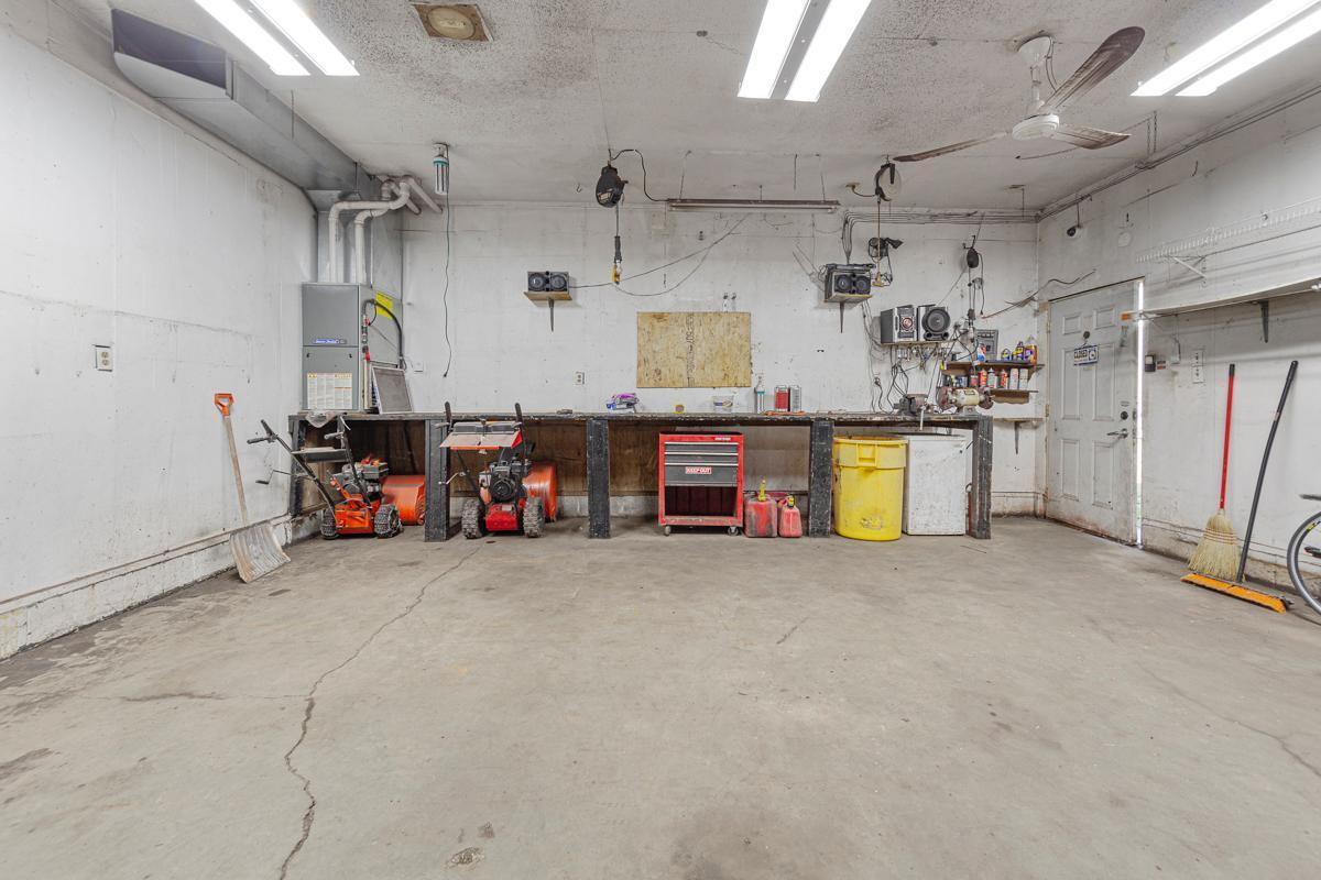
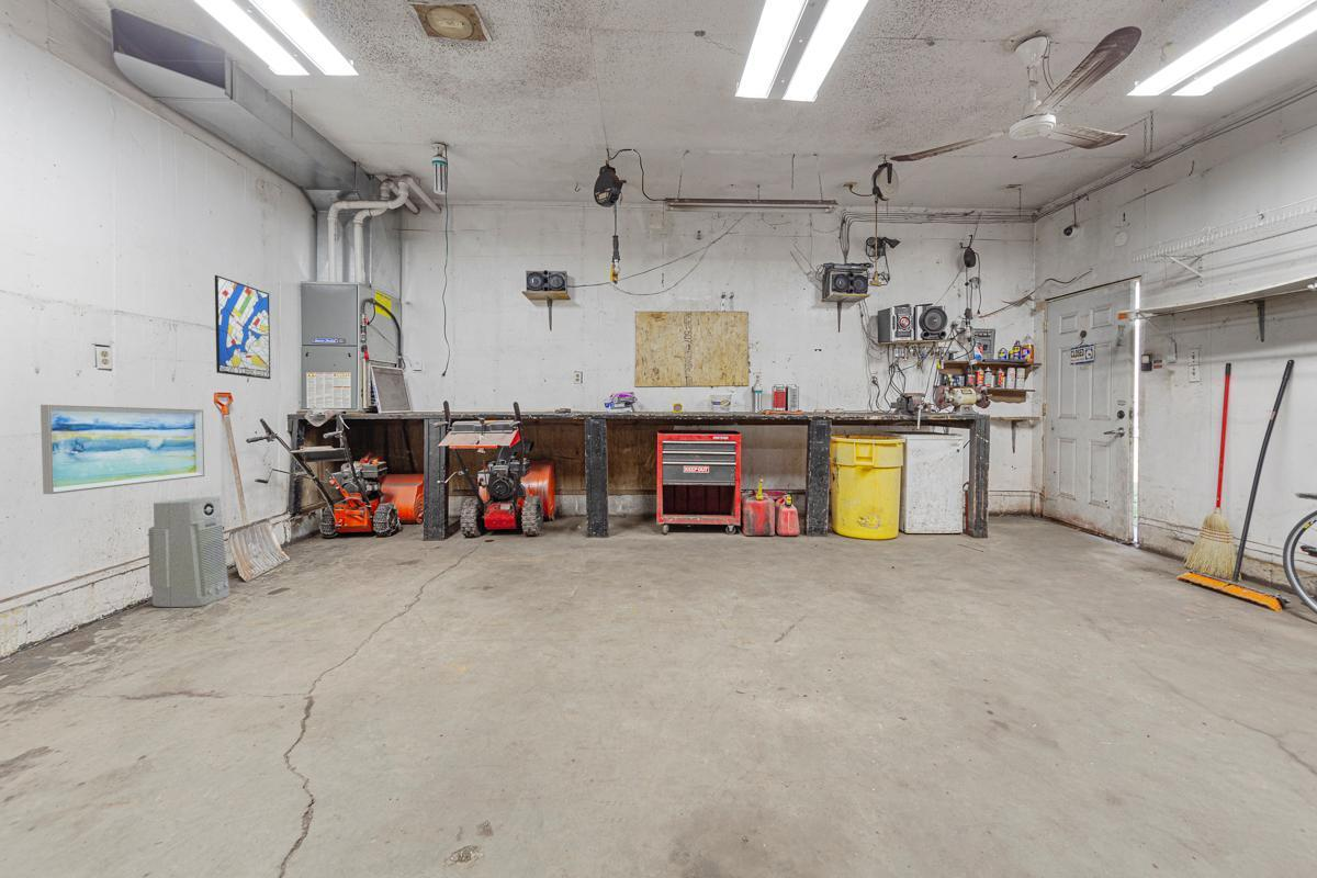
+ wall art (244, 330)
+ wall art (134, 446)
+ air purifier (188, 549)
